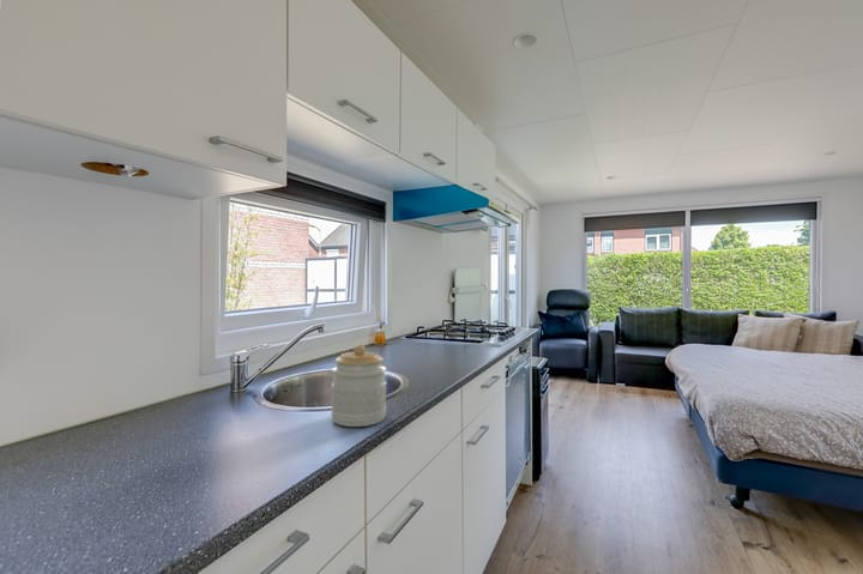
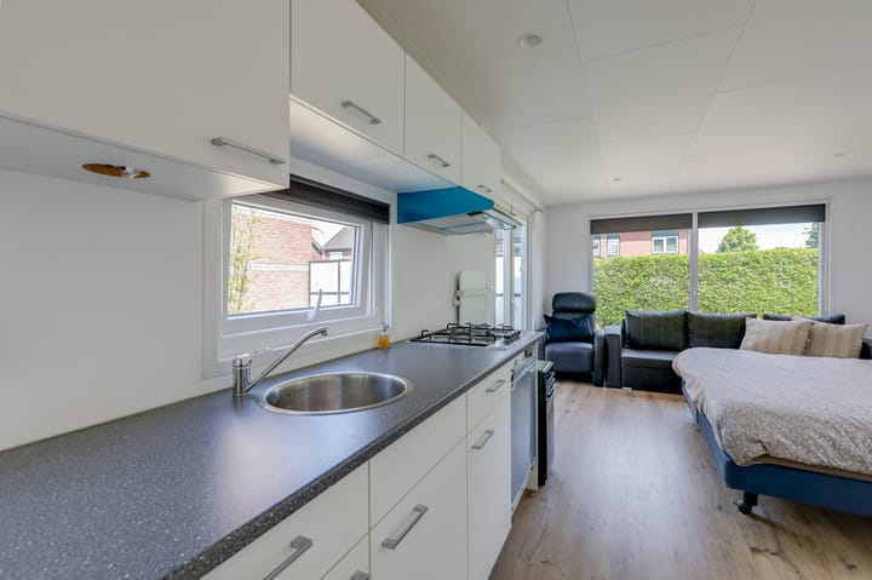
- jar (358, 381)
